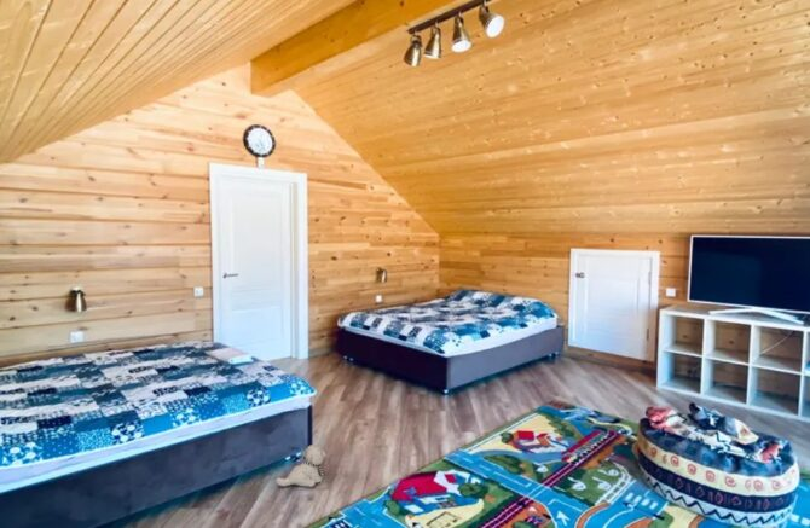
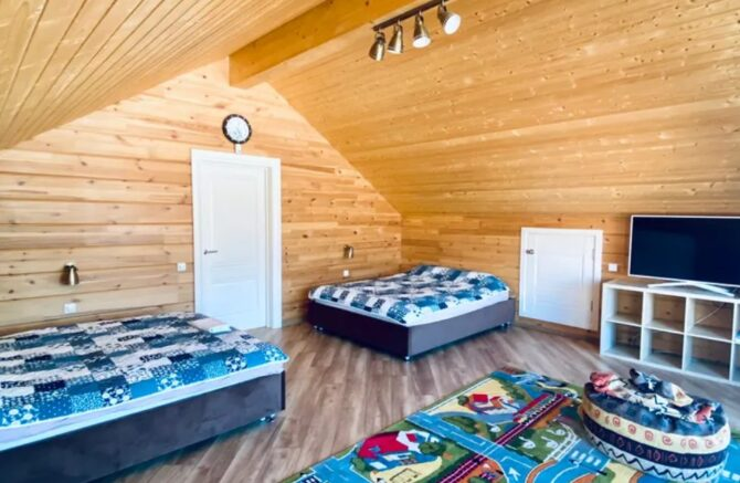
- plush toy (301, 464)
